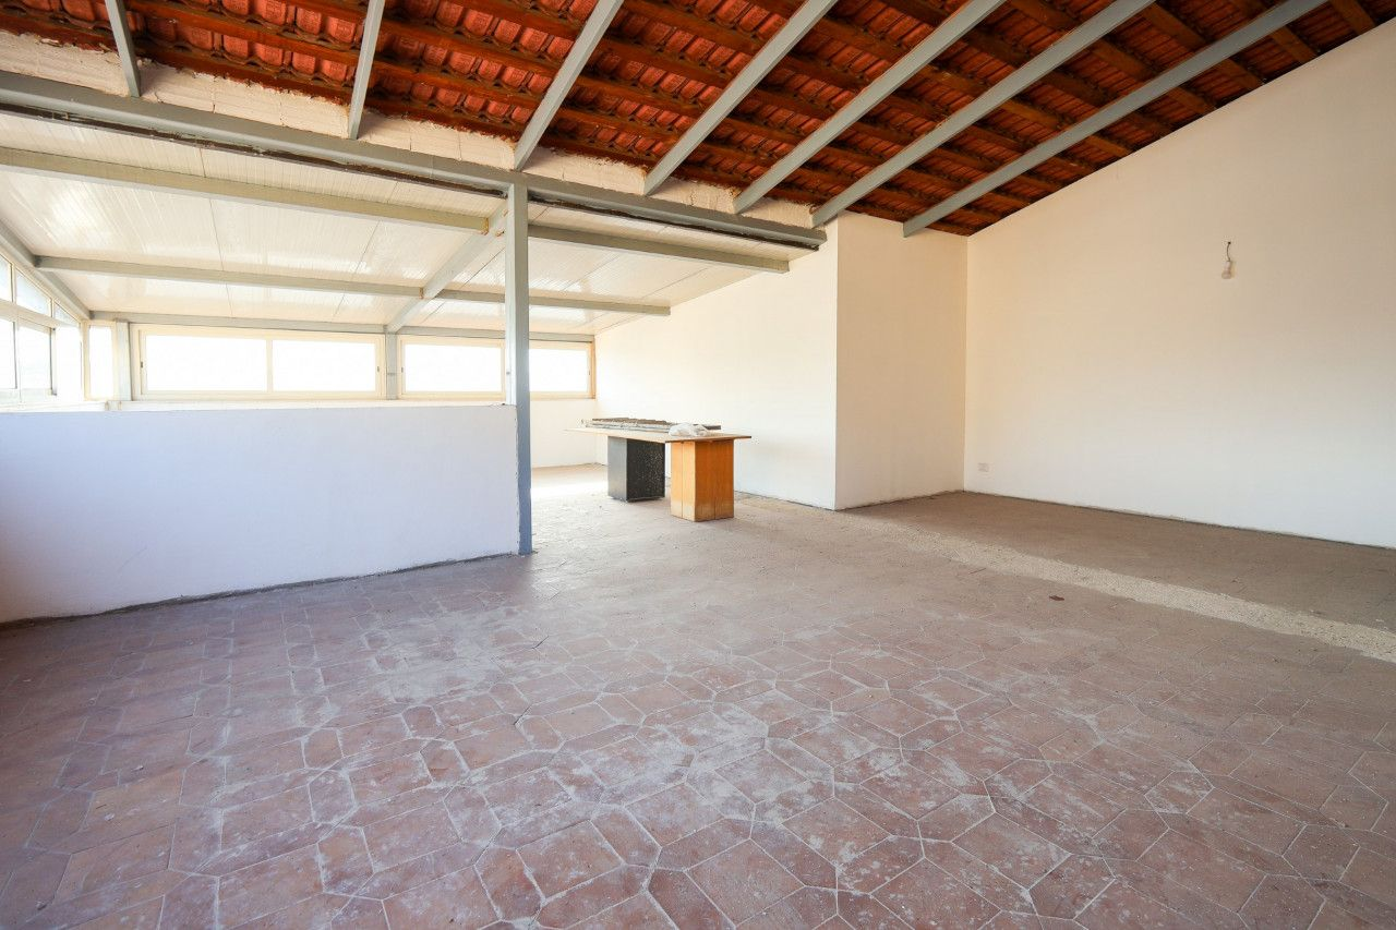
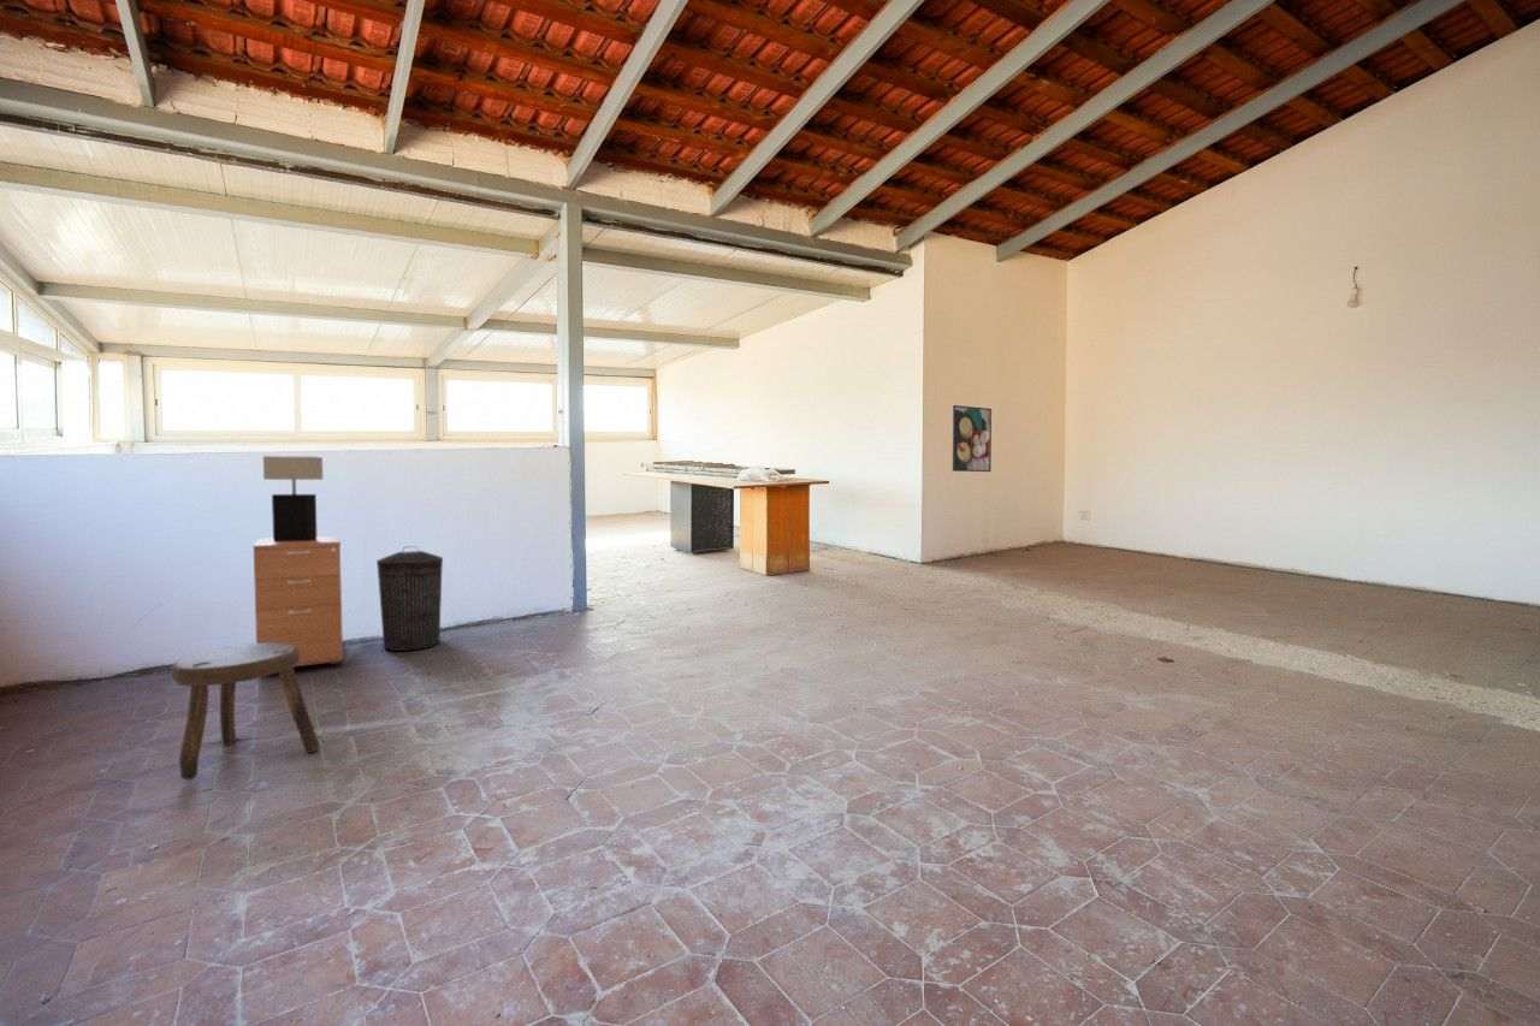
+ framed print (972, 439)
+ drawer unit (300, 600)
+ stool (233, 705)
+ table lamp (294, 498)
+ trash can (410, 595)
